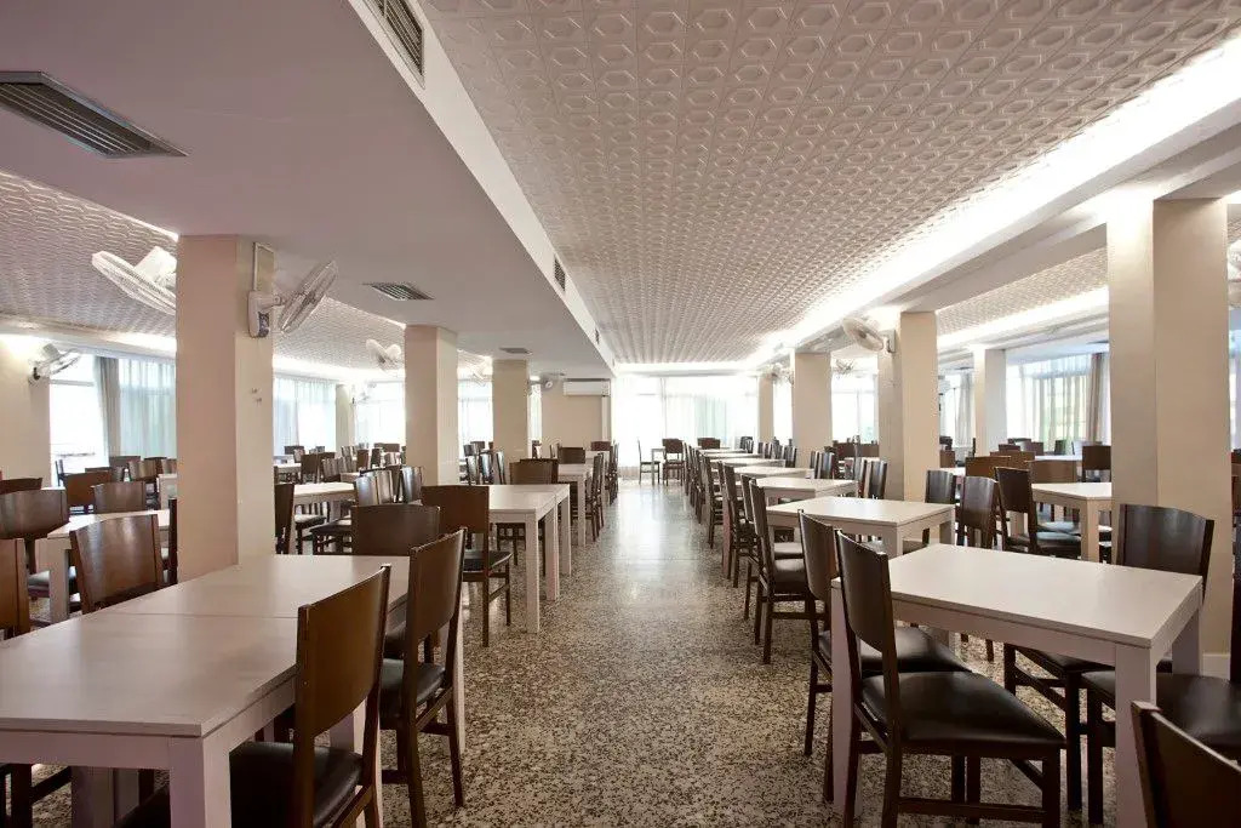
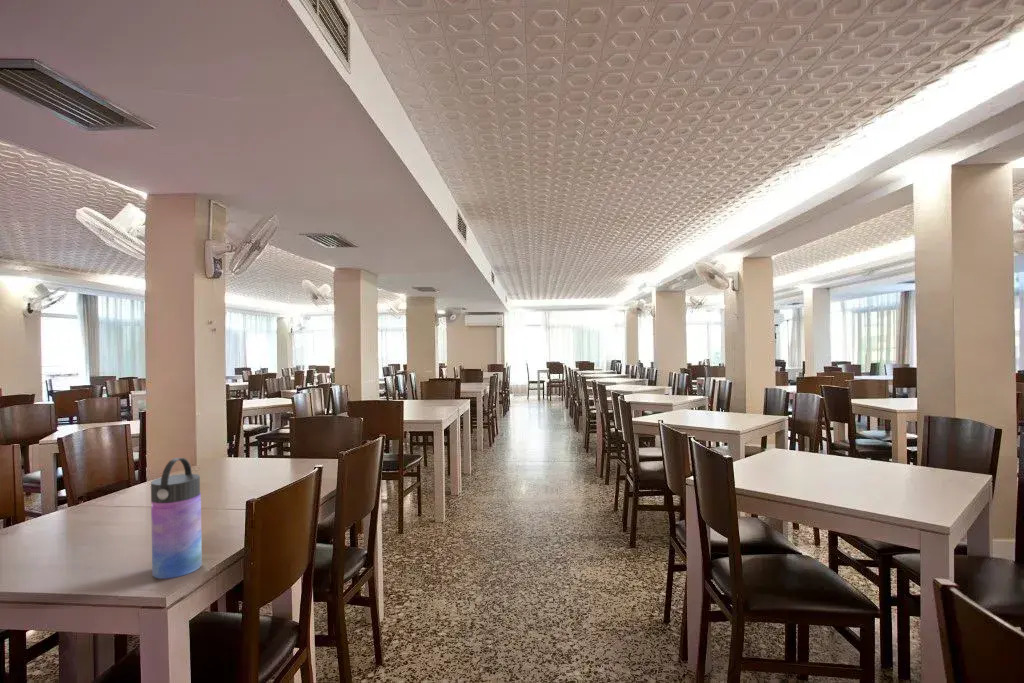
+ water bottle (176, 513)
